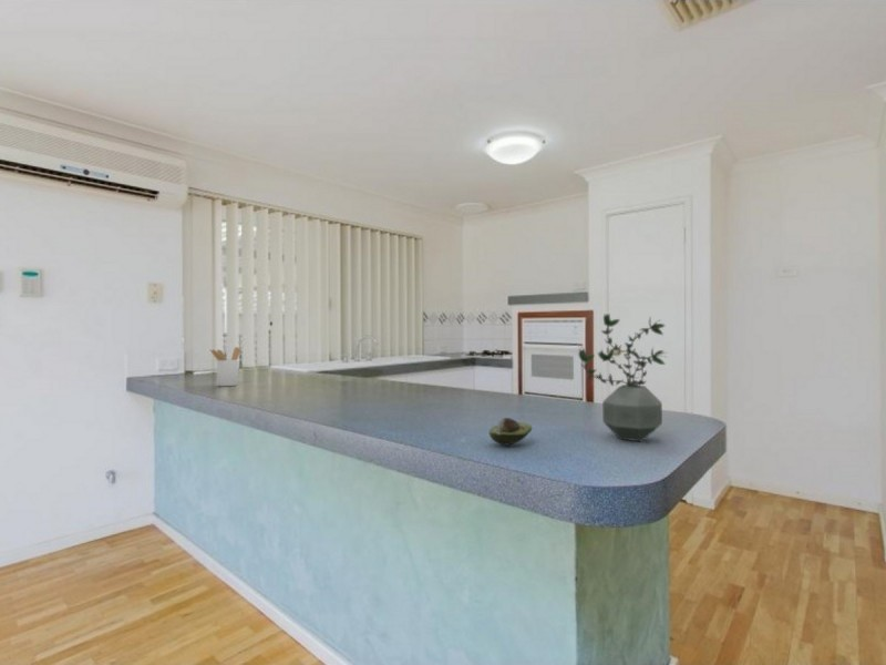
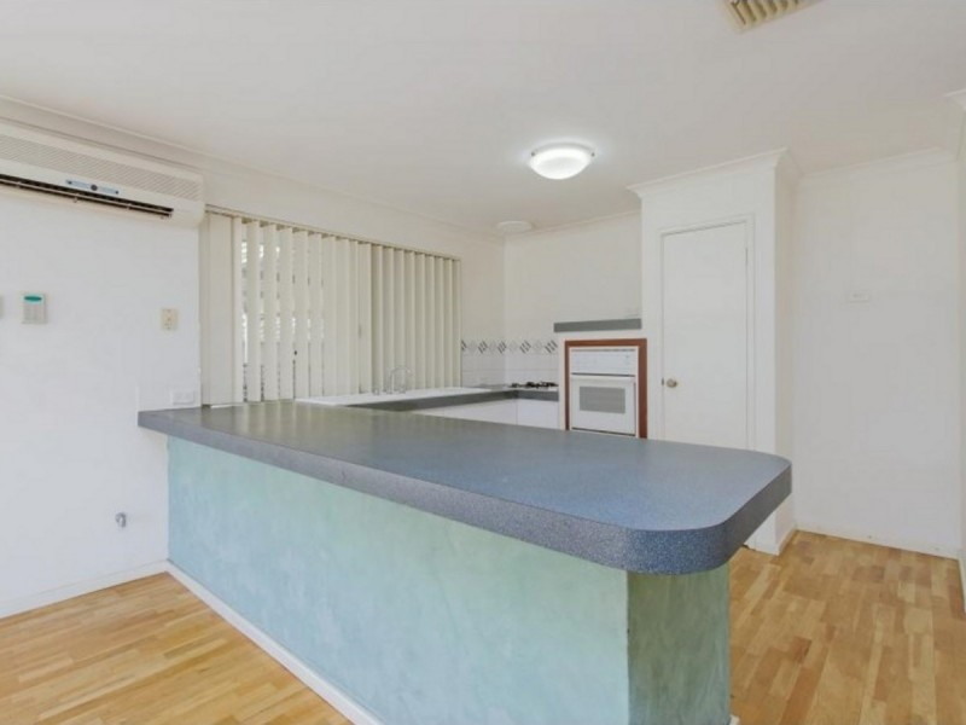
- utensil holder (224, 366)
- potted plant (624, 372)
- fruit (509, 430)
